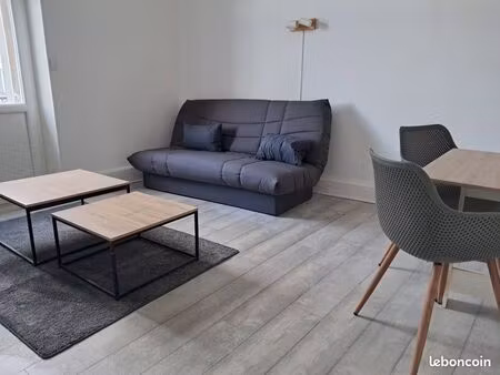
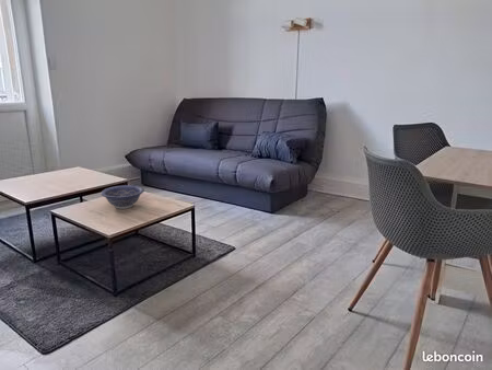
+ decorative bowl (122, 198)
